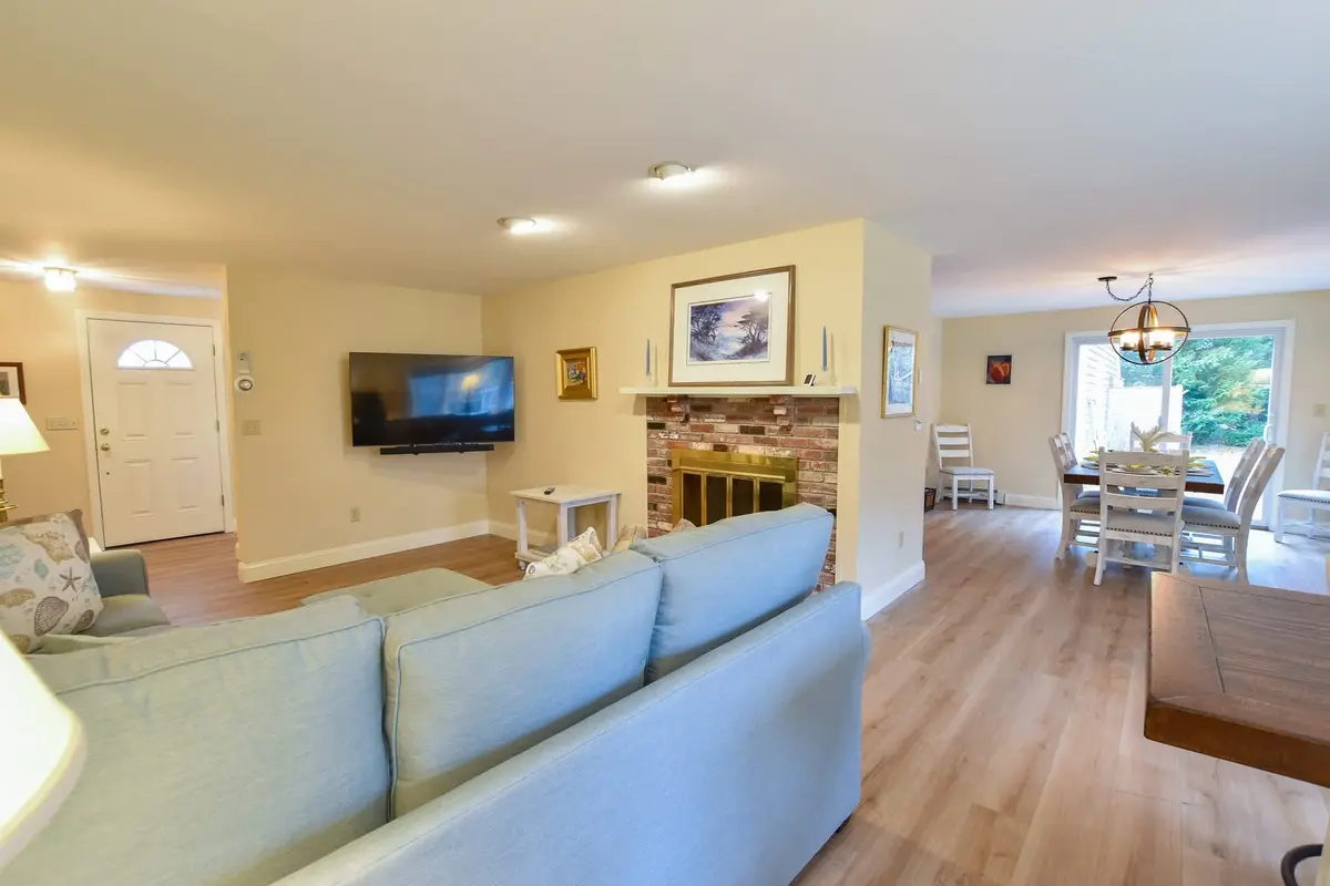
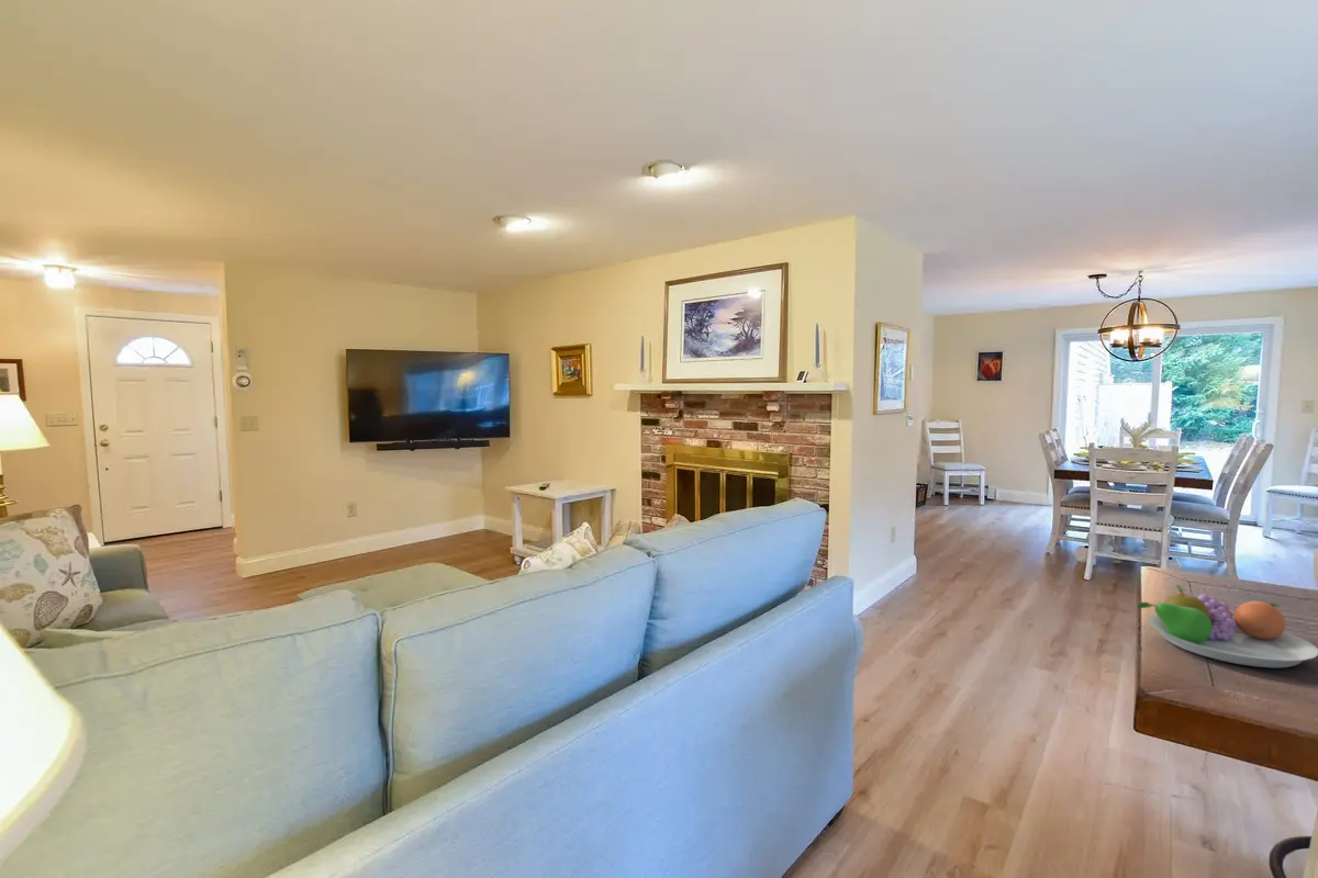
+ fruit bowl (1220, 620)
